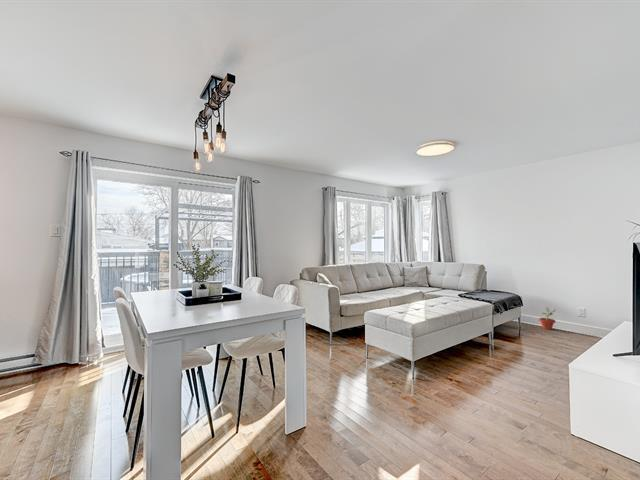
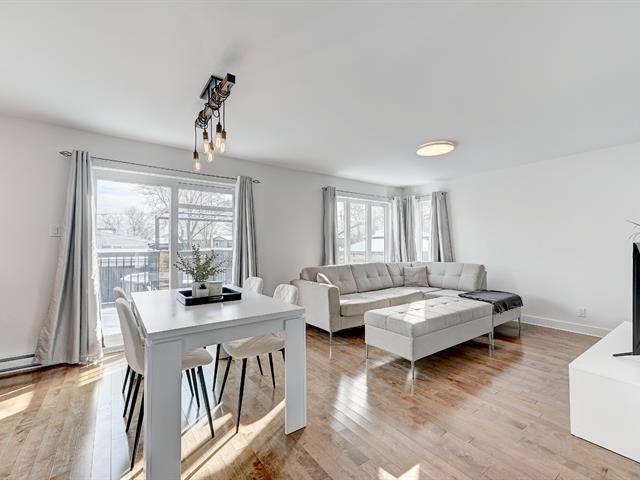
- potted plant (547, 318)
